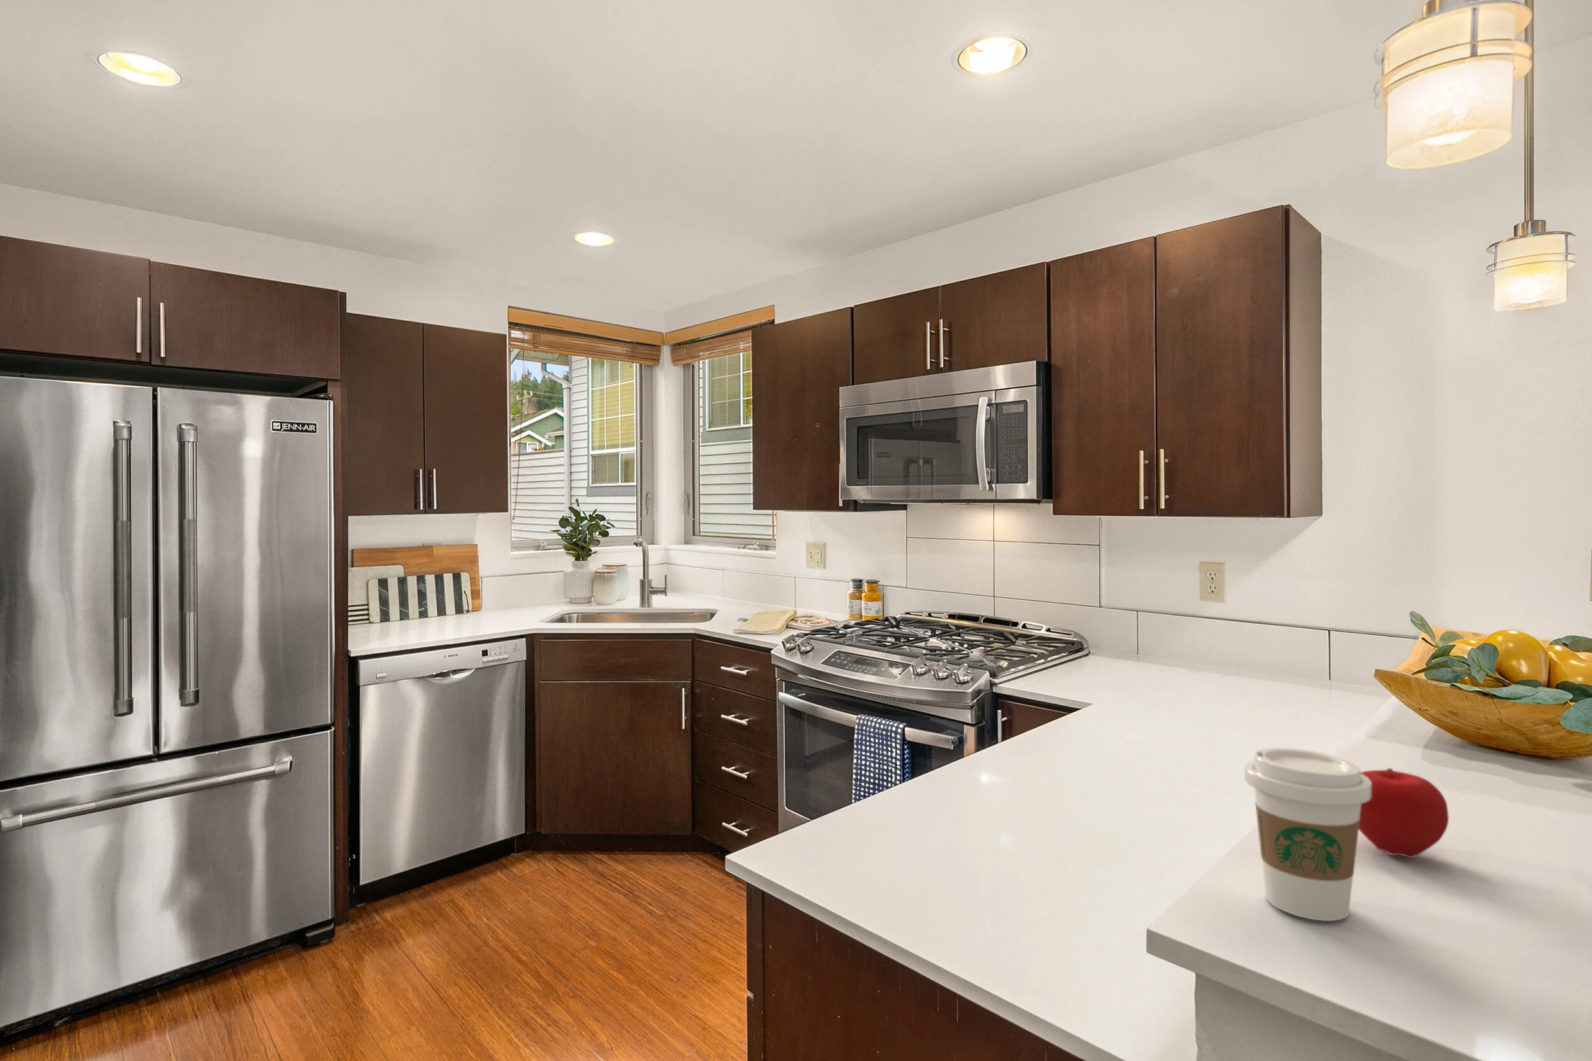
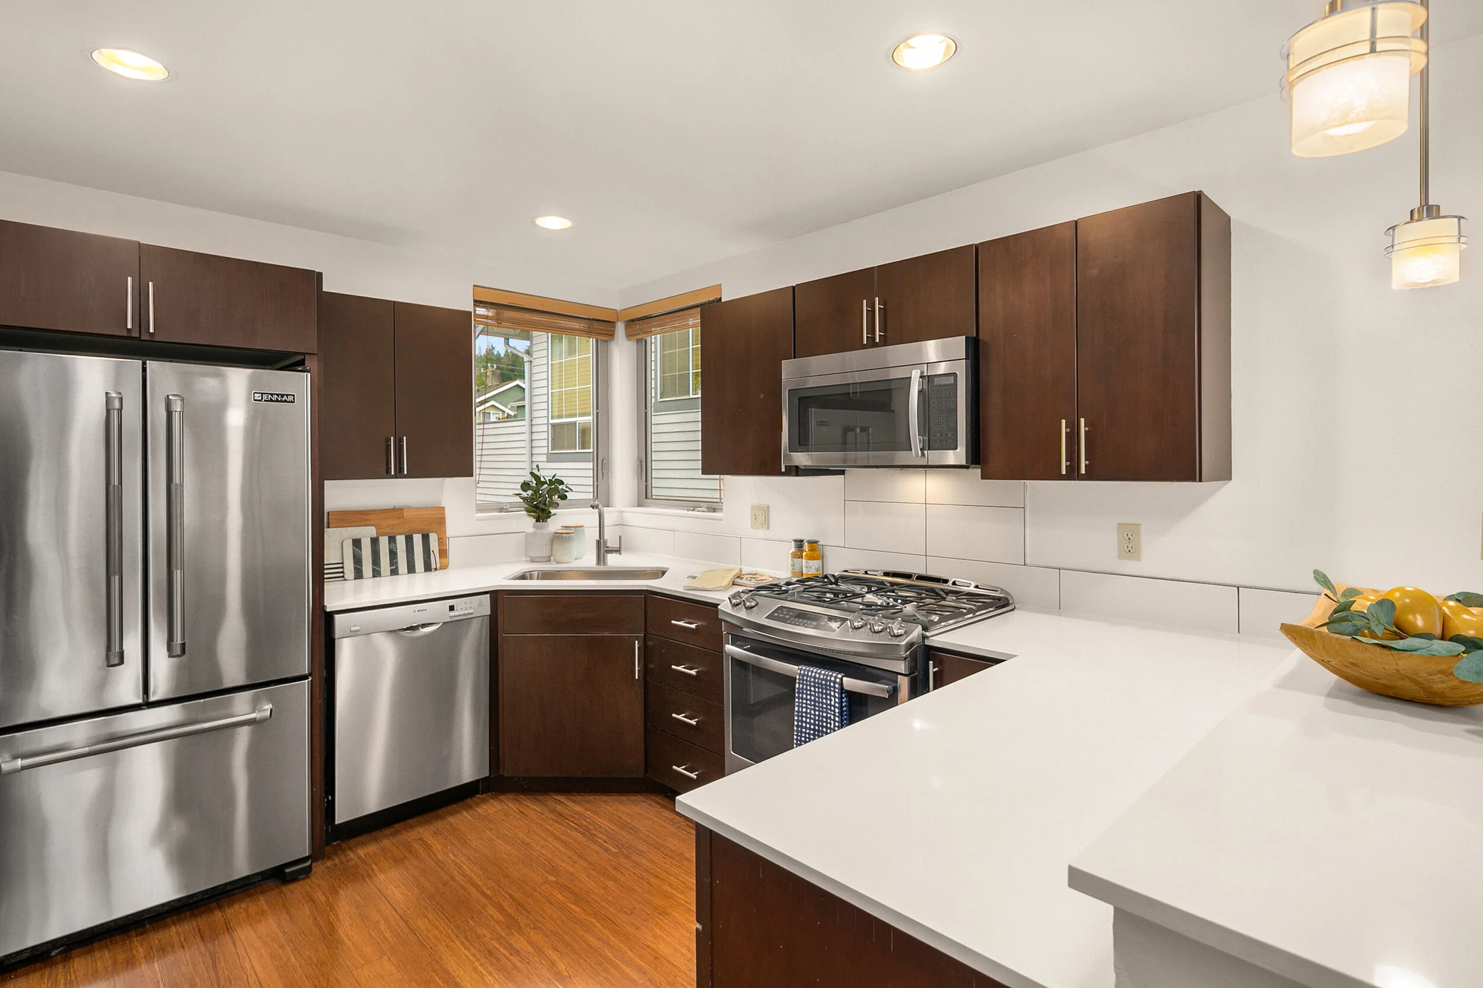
- coffee cup (1307, 831)
- apple (1395, 810)
